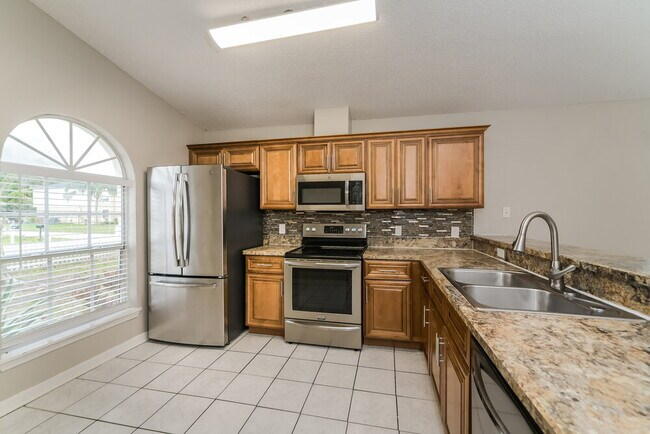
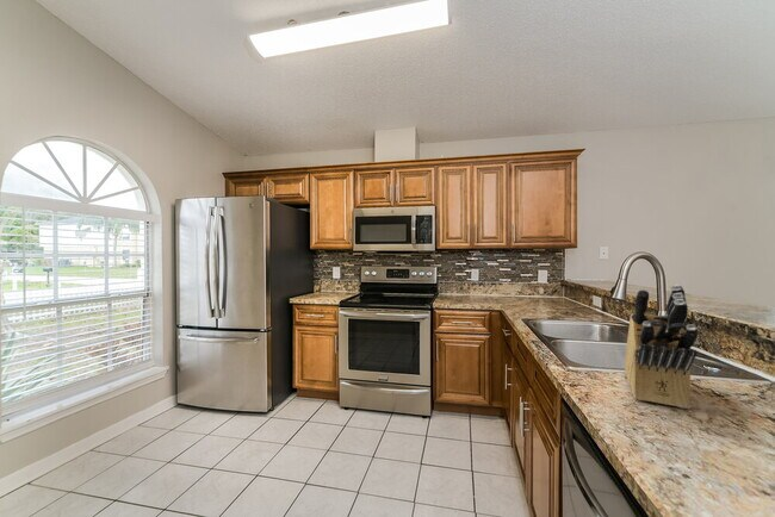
+ knife block (655, 337)
